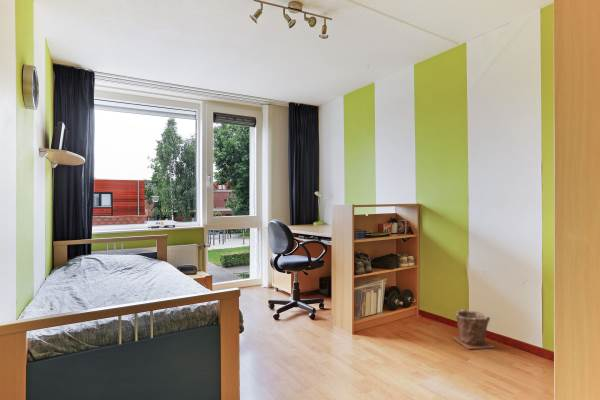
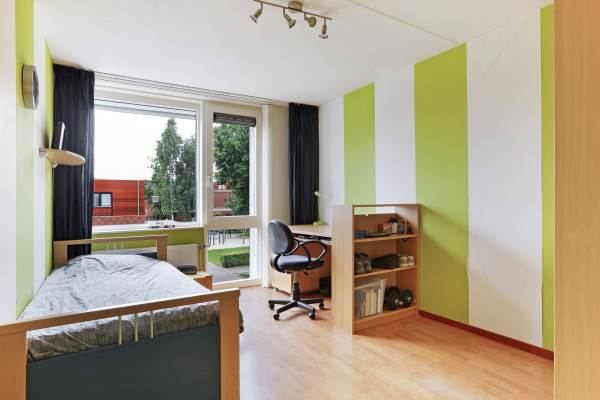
- plant pot (473, 327)
